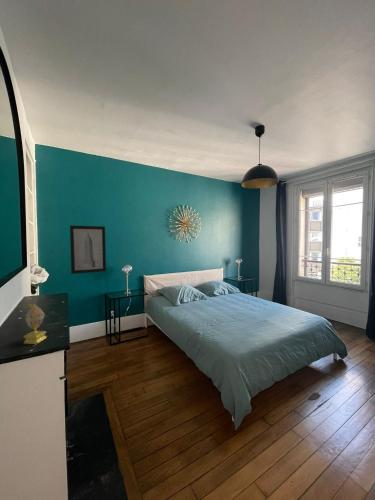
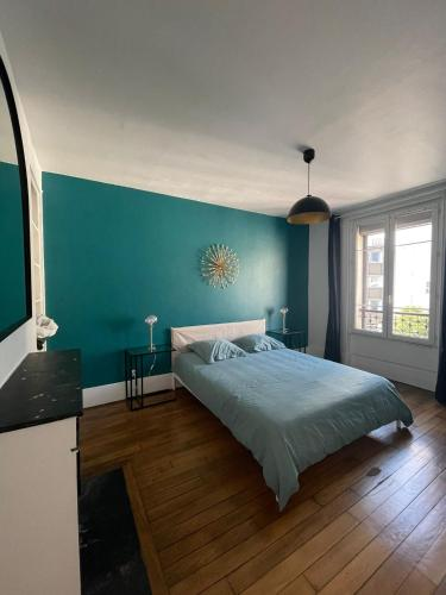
- decorative egg (34, 321)
- wall art (88, 249)
